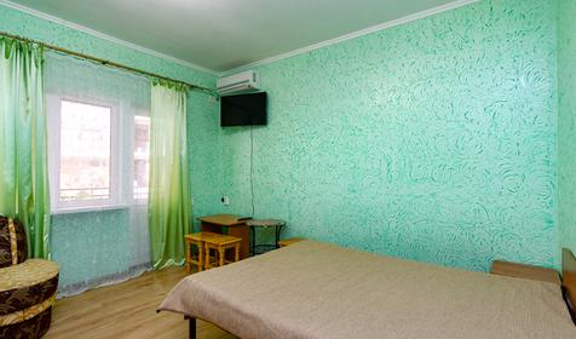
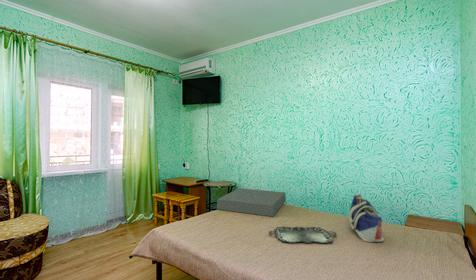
+ tote bag (365, 217)
+ cushion (253, 200)
+ serving tray (302, 234)
